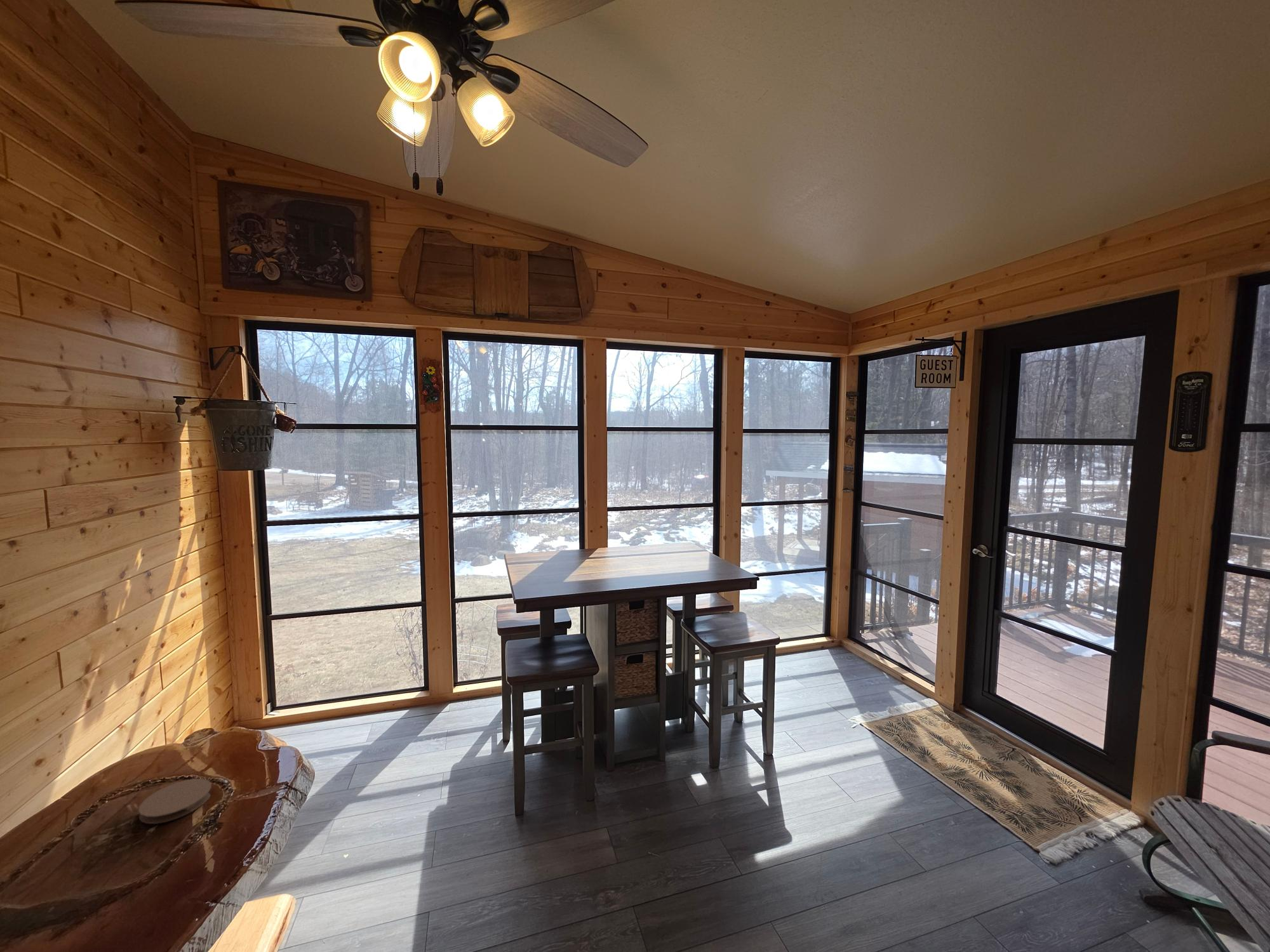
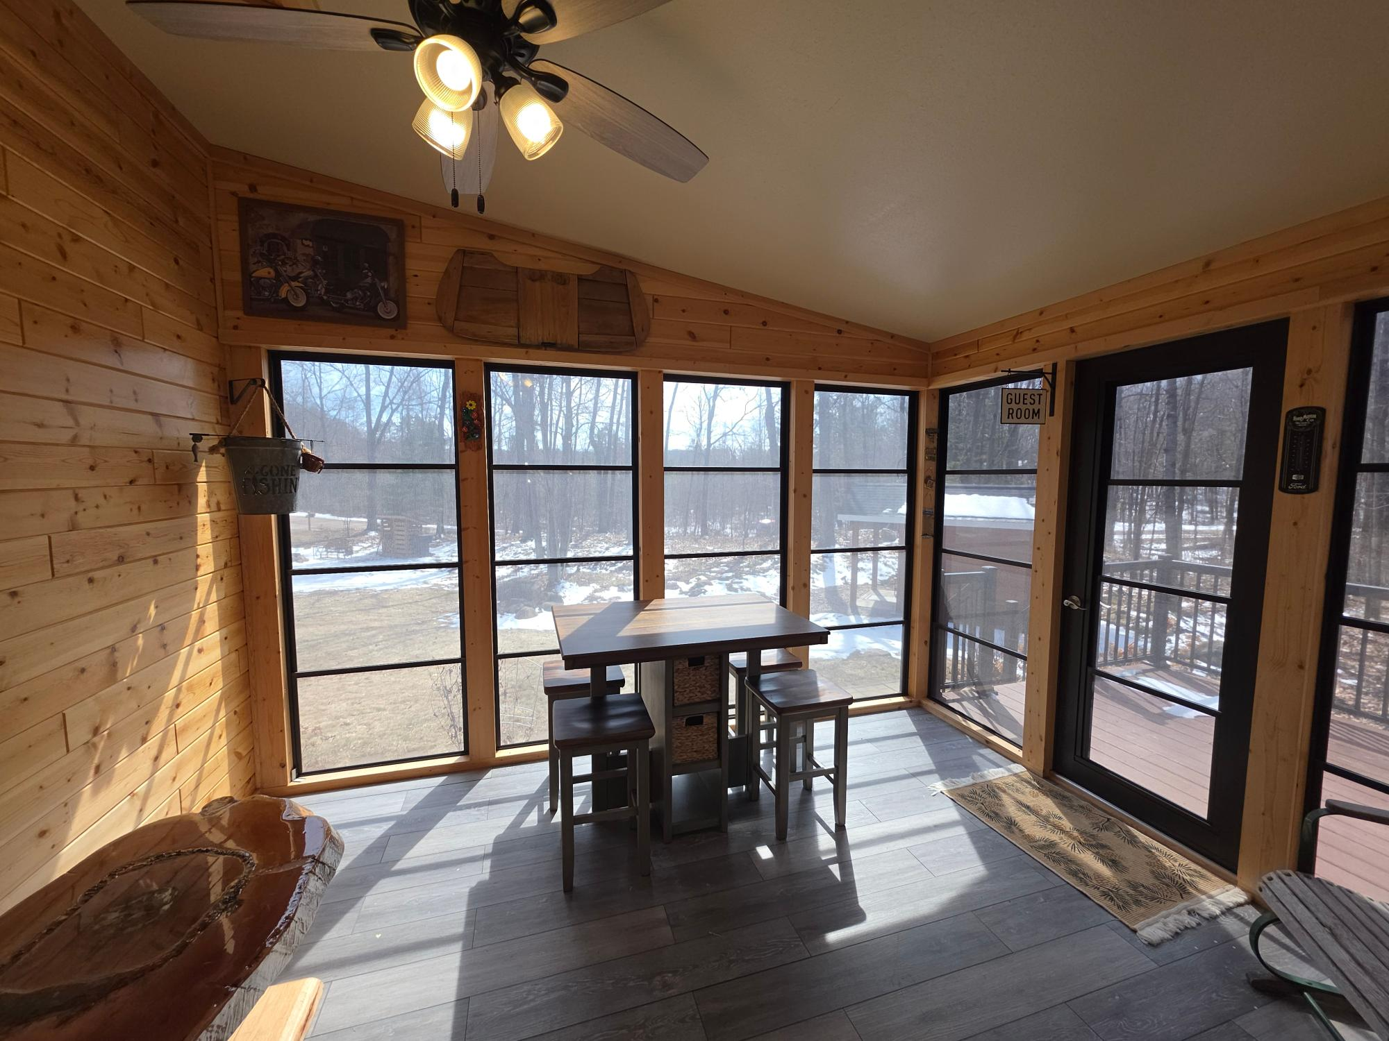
- coaster (177, 800)
